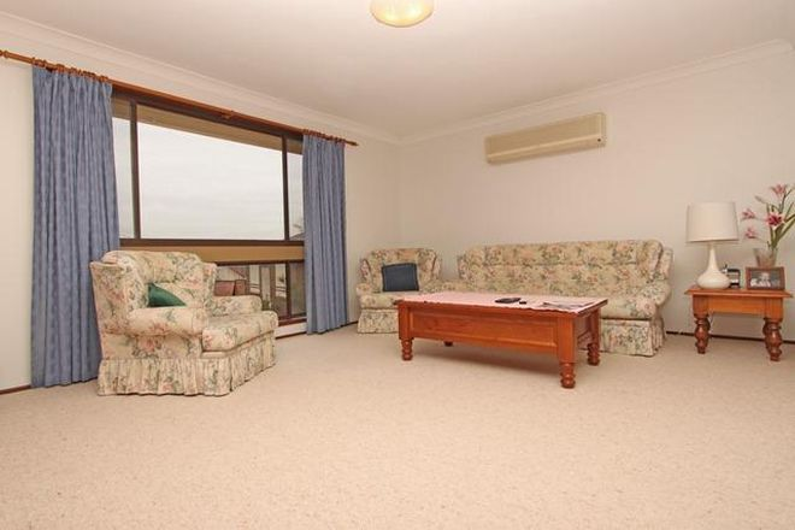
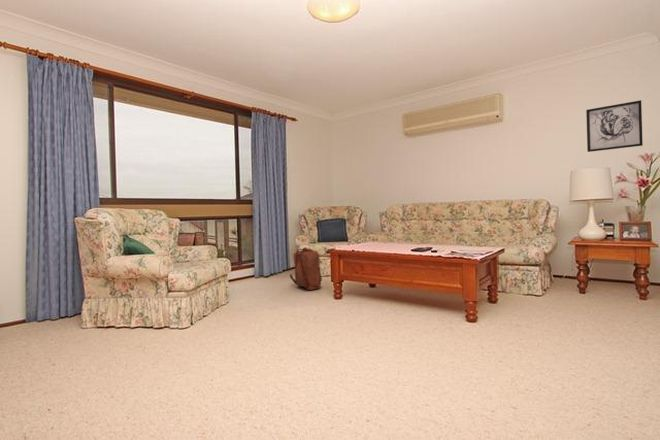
+ backpack (305, 267)
+ wall art (613, 127)
